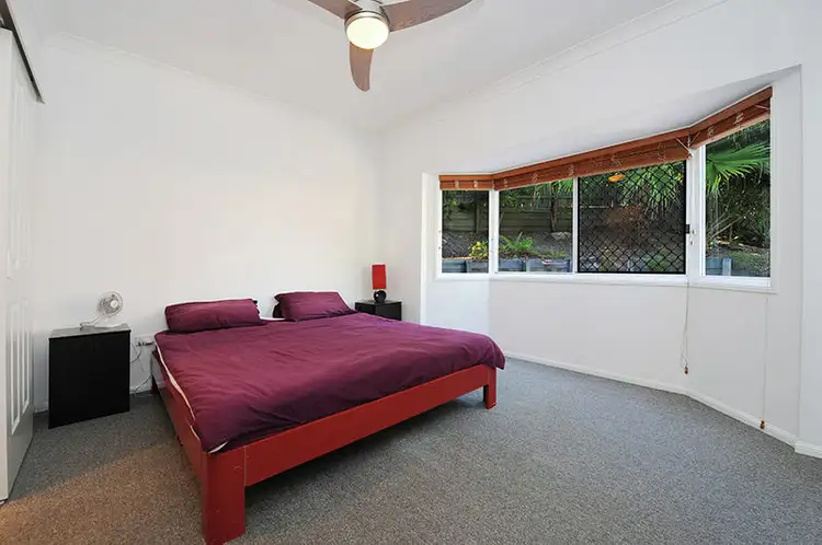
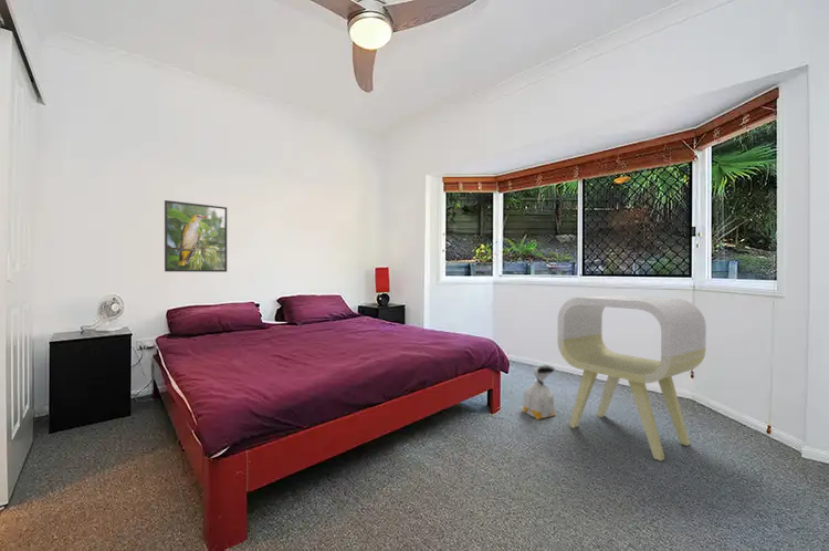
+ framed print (197, 238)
+ bag (539, 388)
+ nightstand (627, 366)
